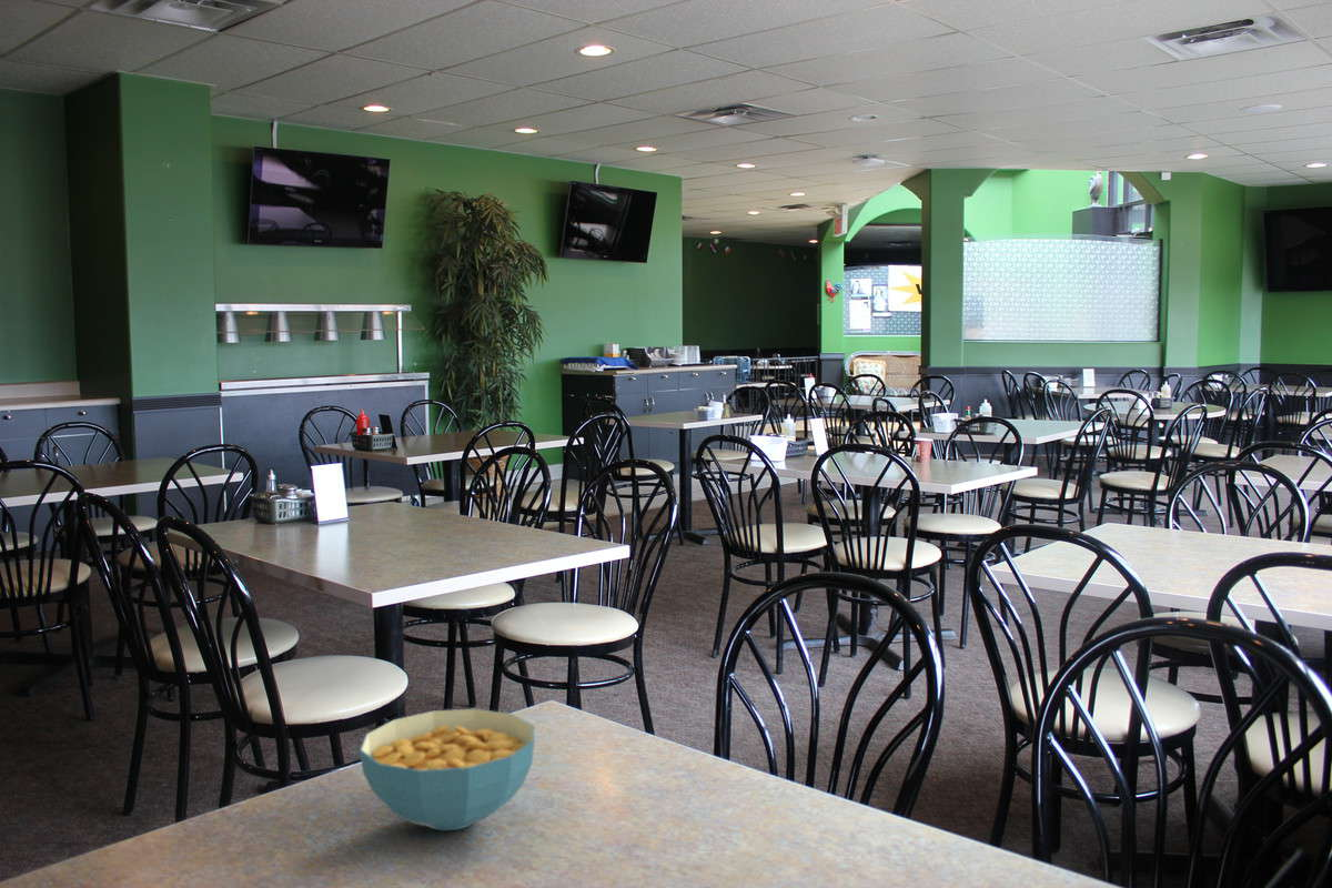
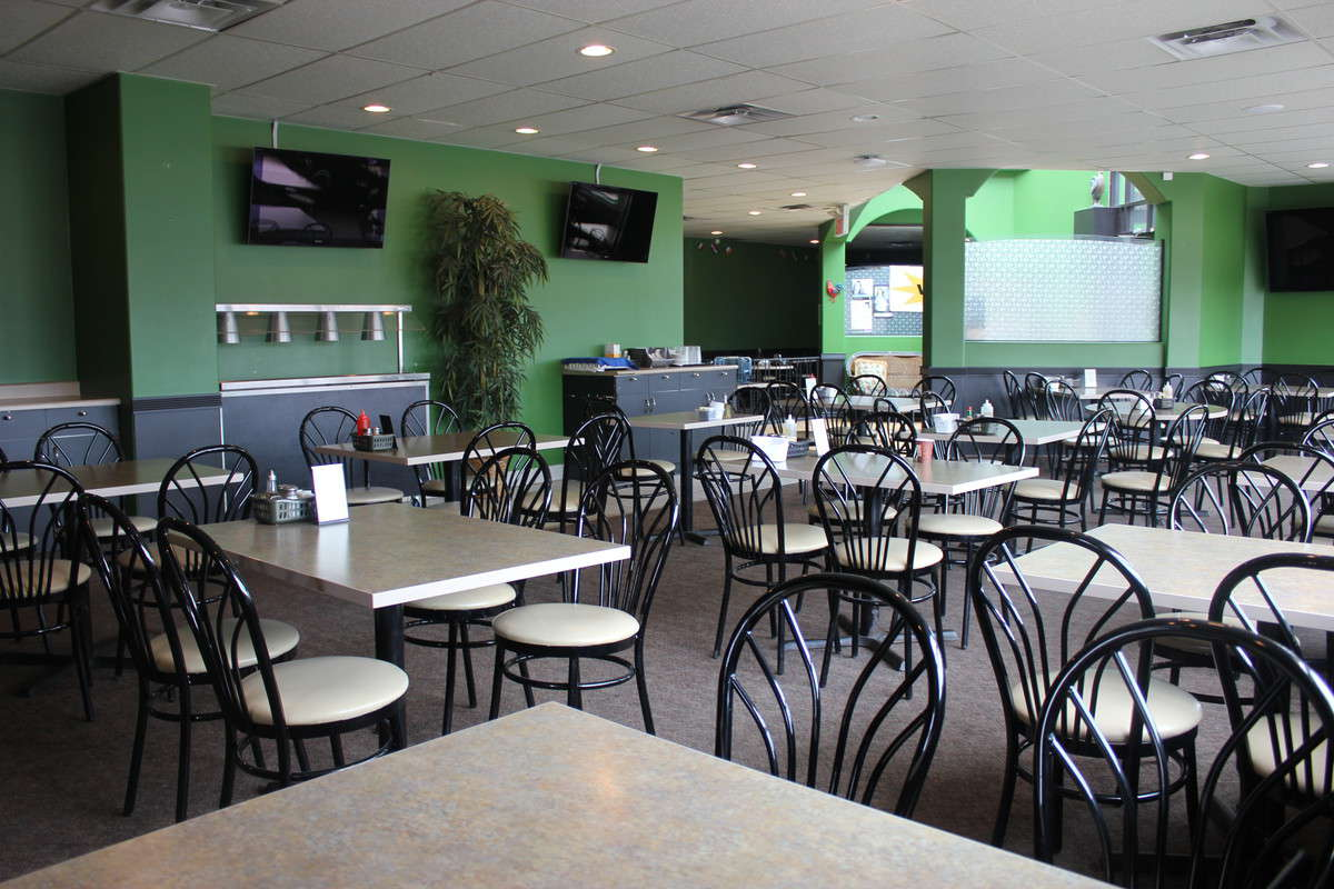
- cereal bowl (450, 778)
